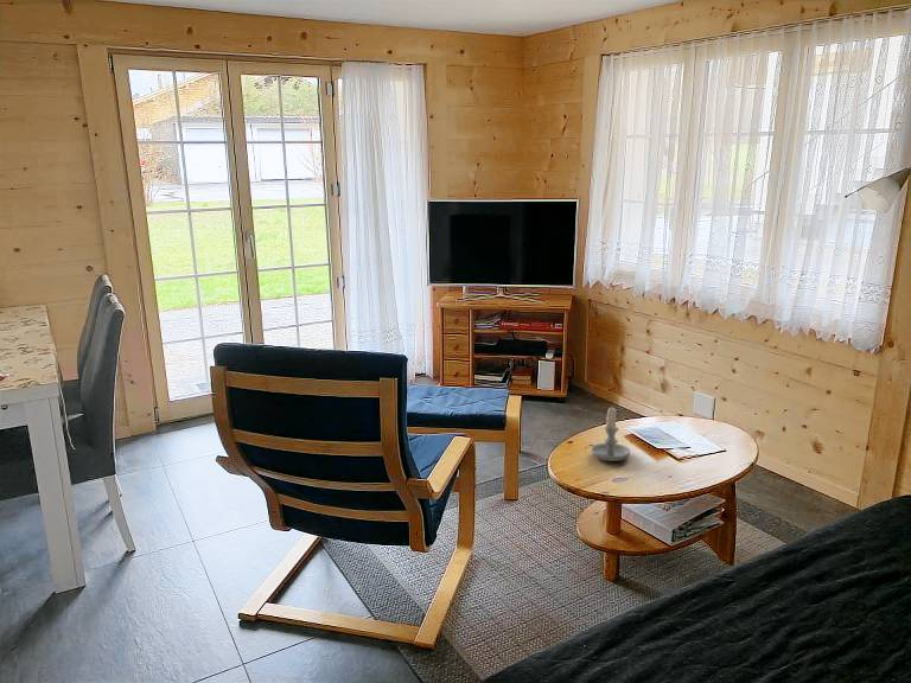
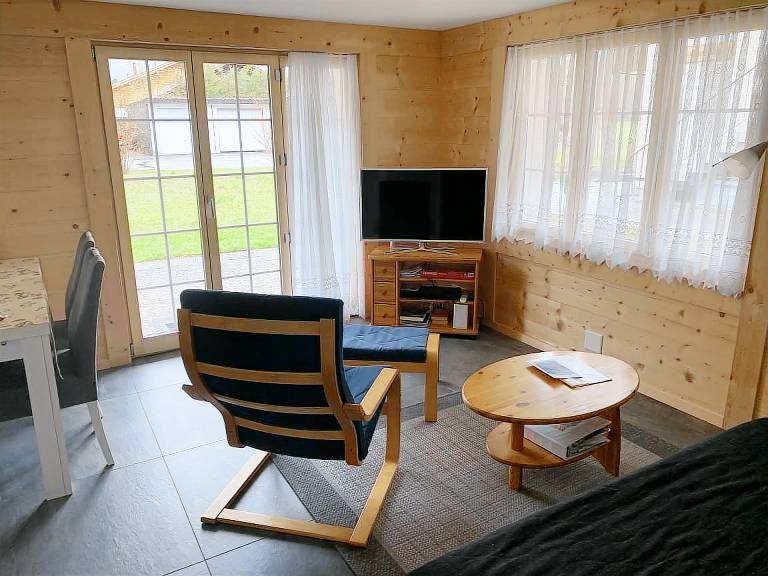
- candle (611, 432)
